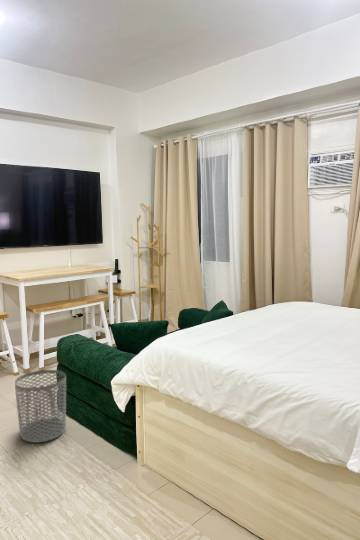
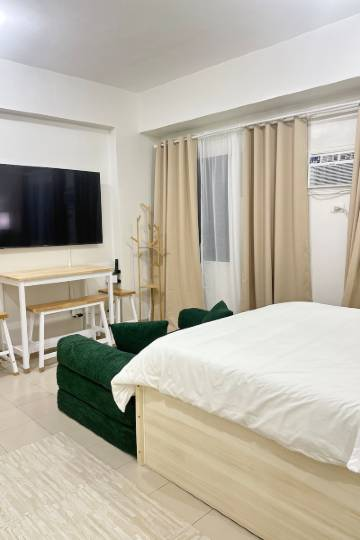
- waste bin (42, 404)
